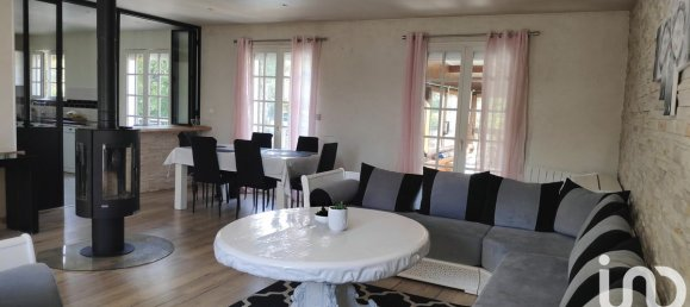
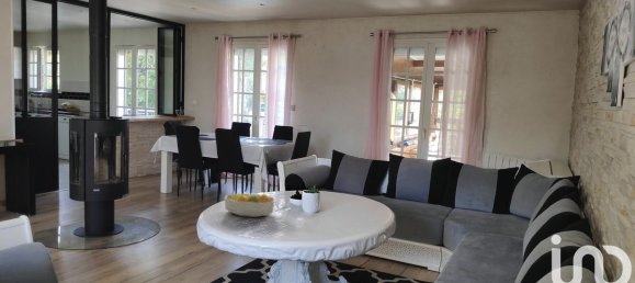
+ fruit bowl (249, 202)
